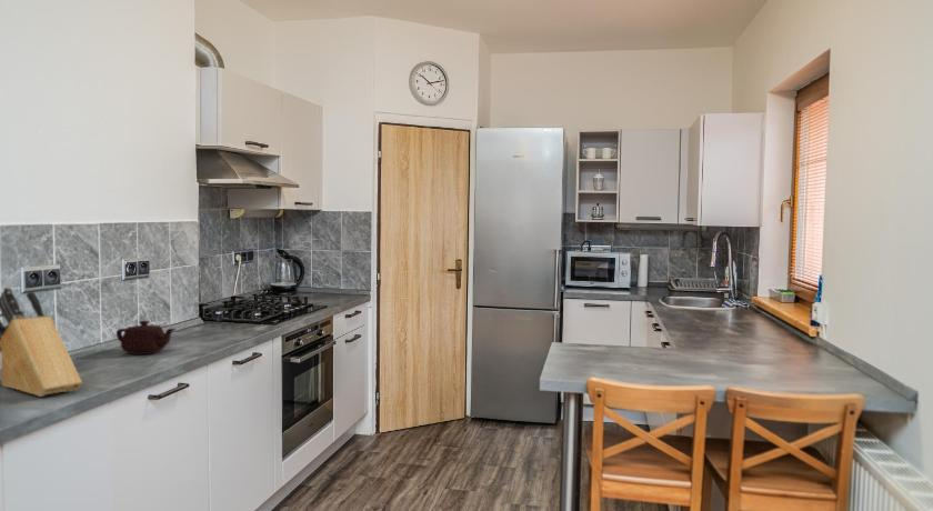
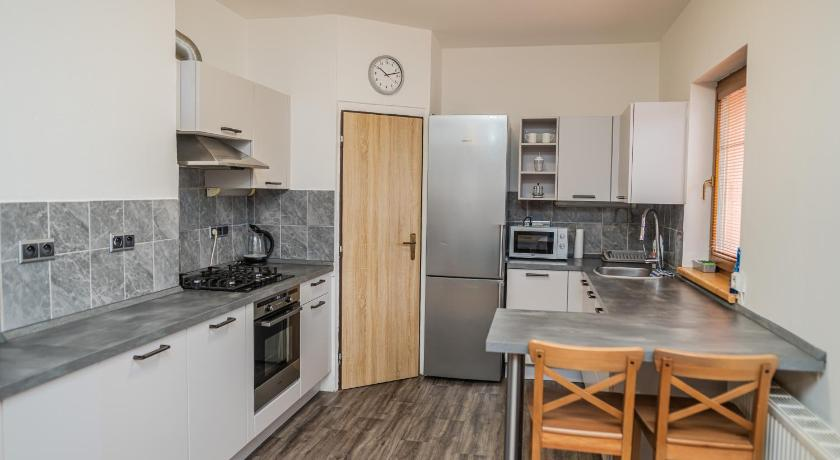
- knife block (33, 338)
- teapot (146, 337)
